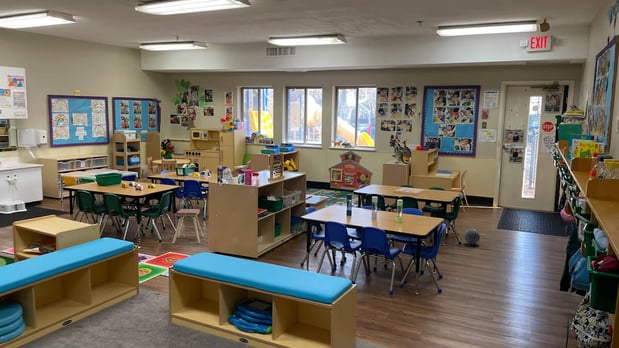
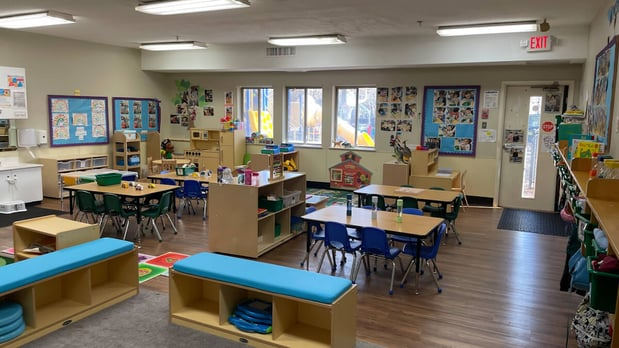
- music stool (194, 225)
- ball (471, 236)
